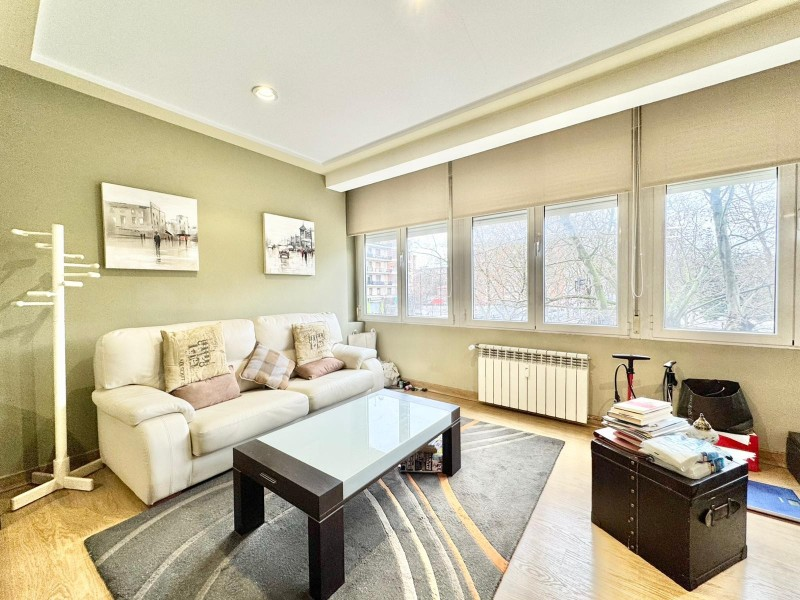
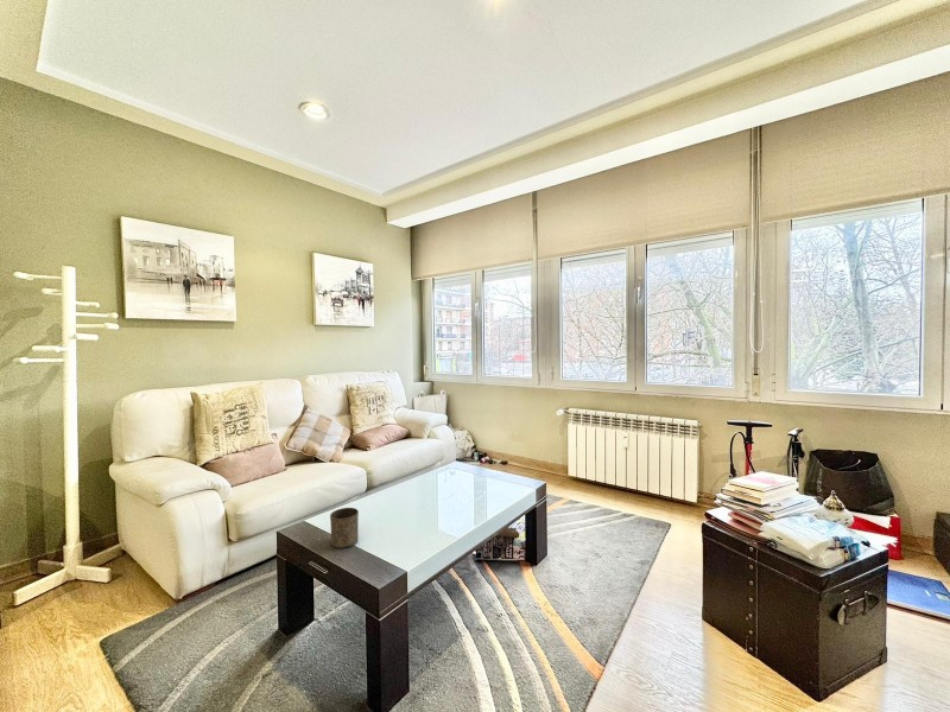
+ cup (344, 527)
